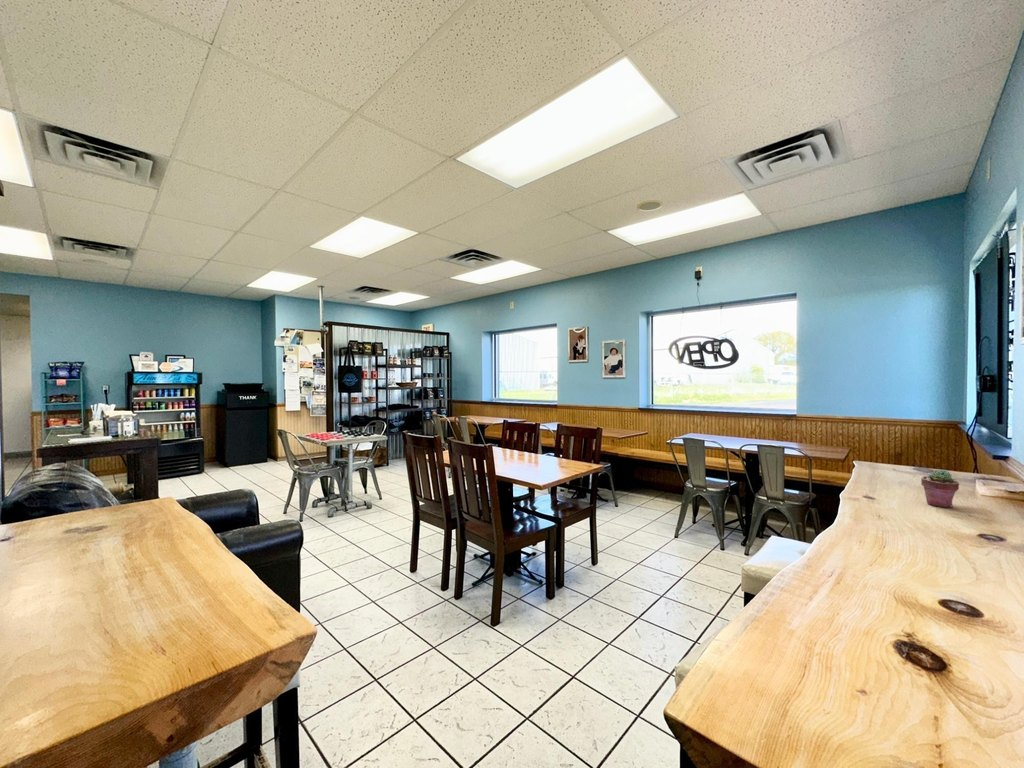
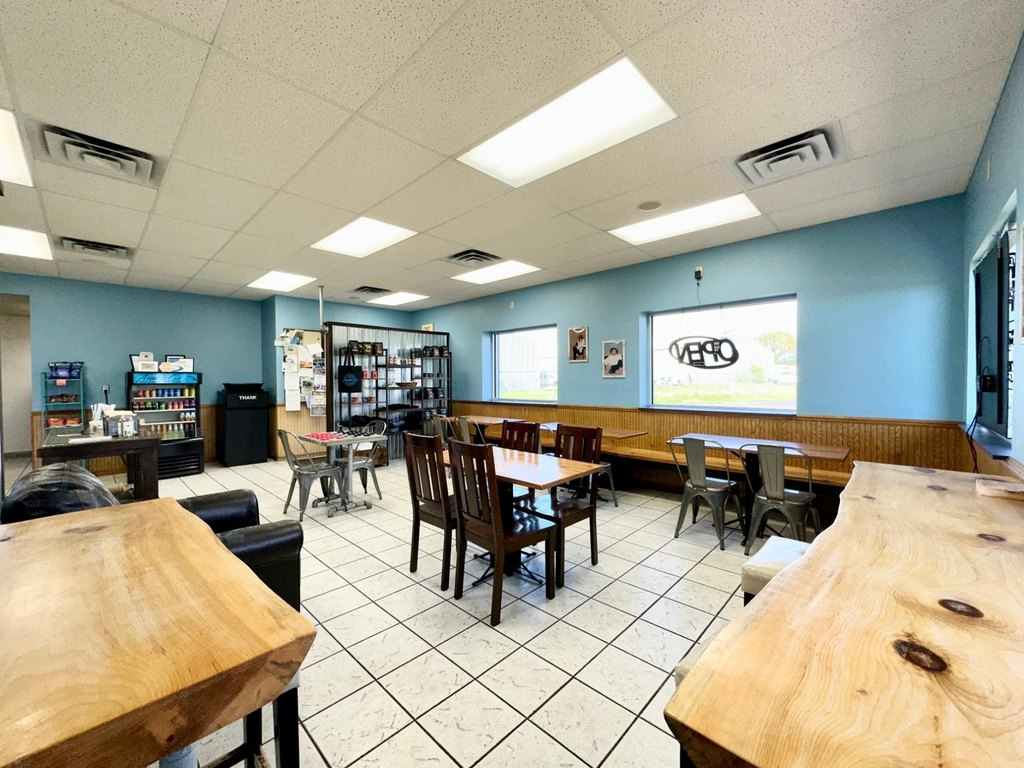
- potted succulent (939, 487)
